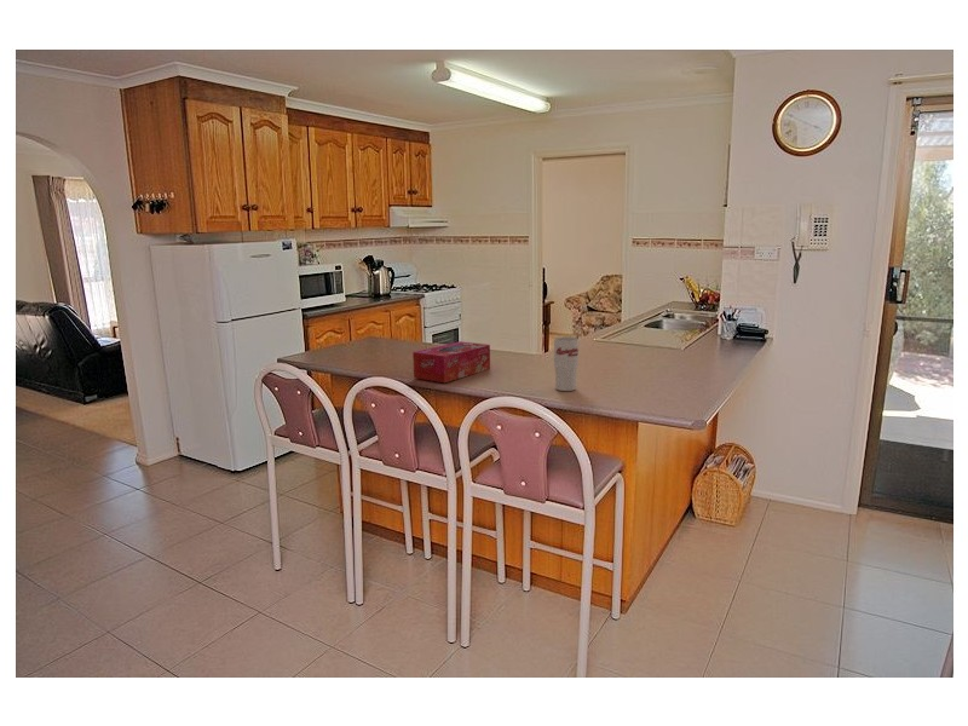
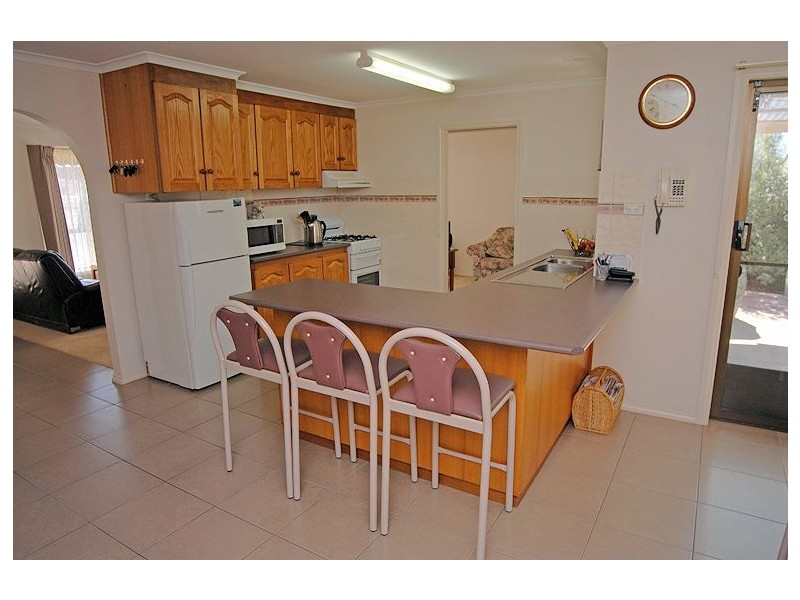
- cup (565, 363)
- tissue box (453, 361)
